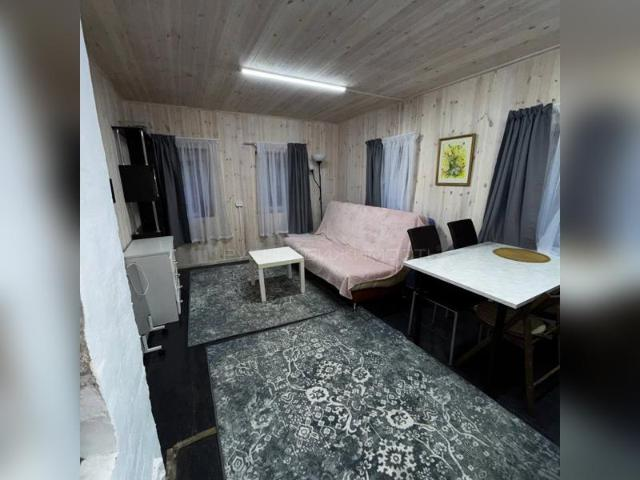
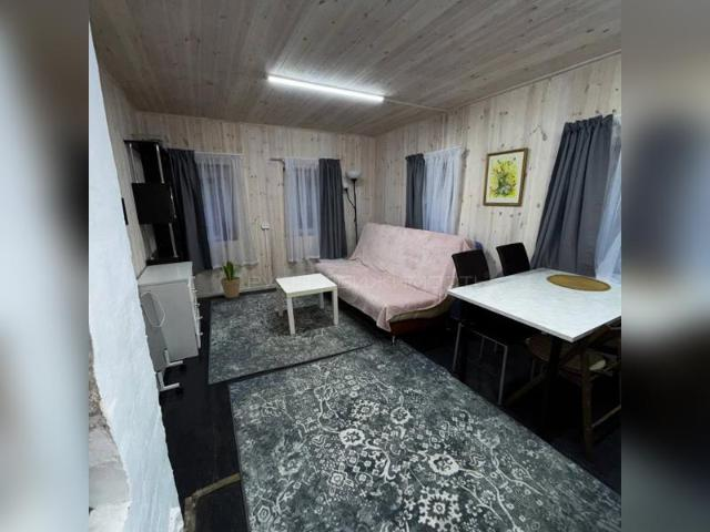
+ potted plant (231, 278)
